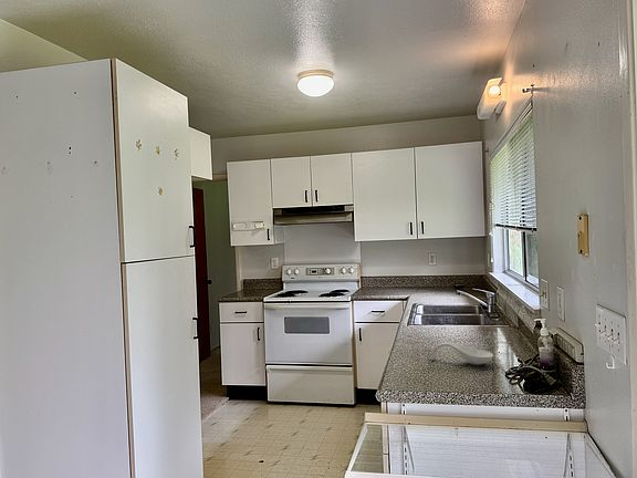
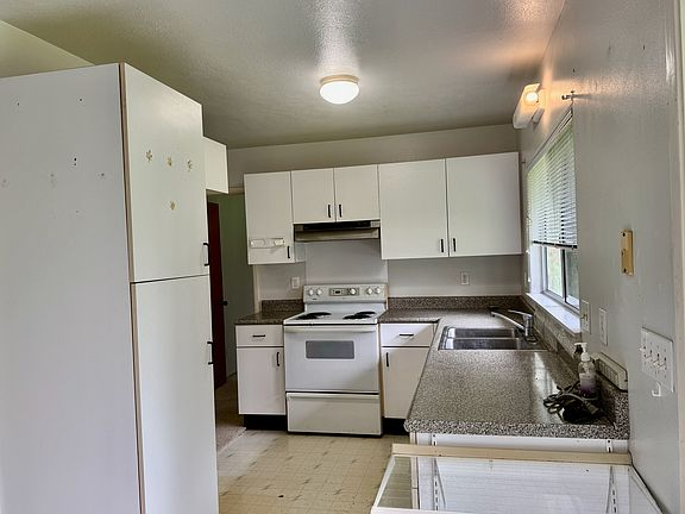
- spoon rest (461, 352)
